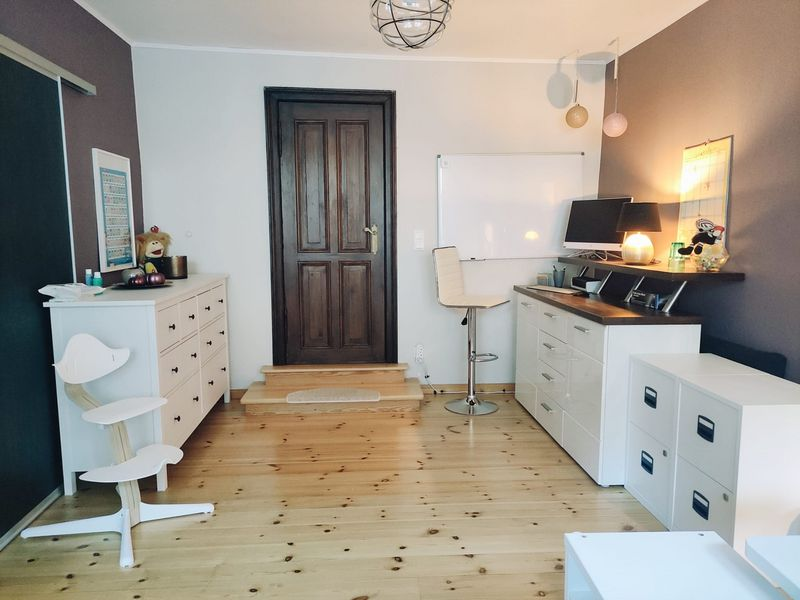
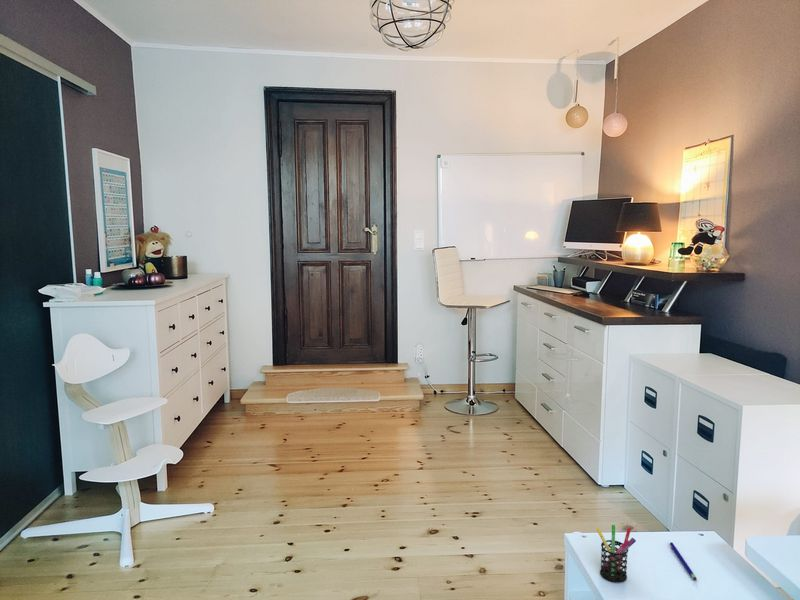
+ pen holder (615, 549)
+ pen (682, 560)
